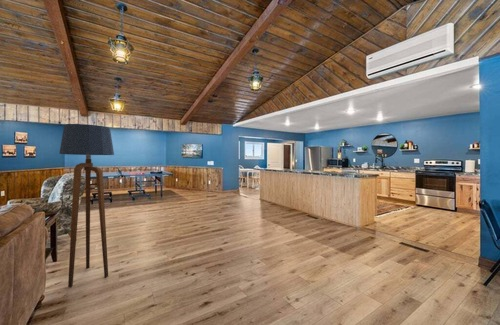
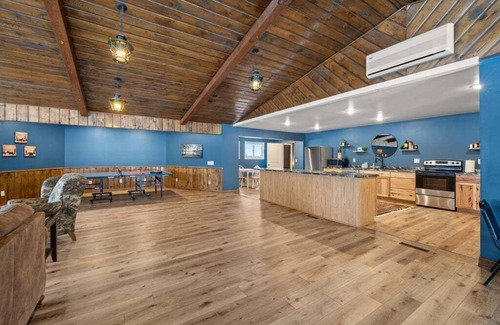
- floor lamp (88, 200)
